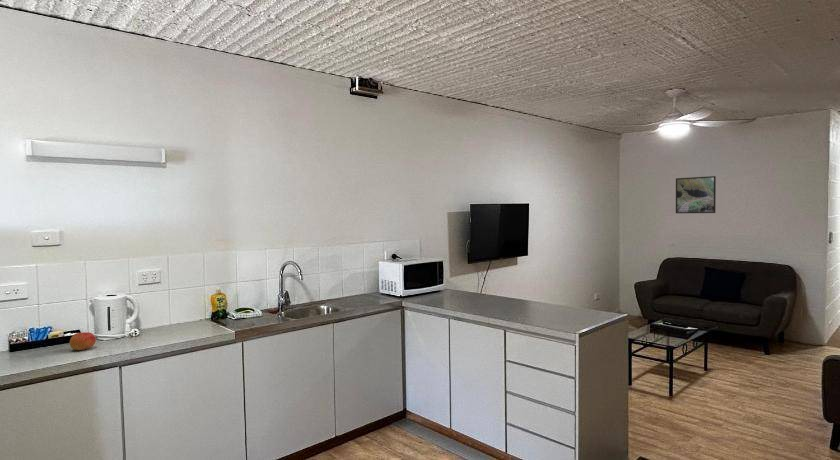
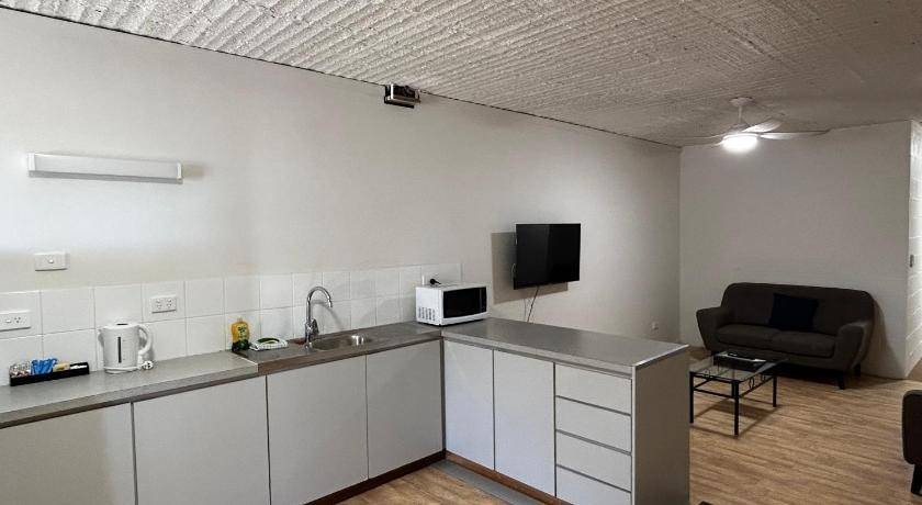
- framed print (695, 195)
- apple (83, 340)
